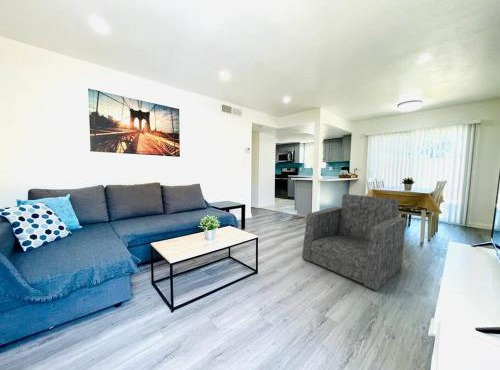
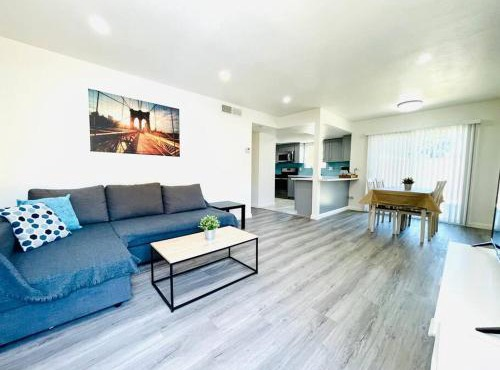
- armchair (353, 230)
